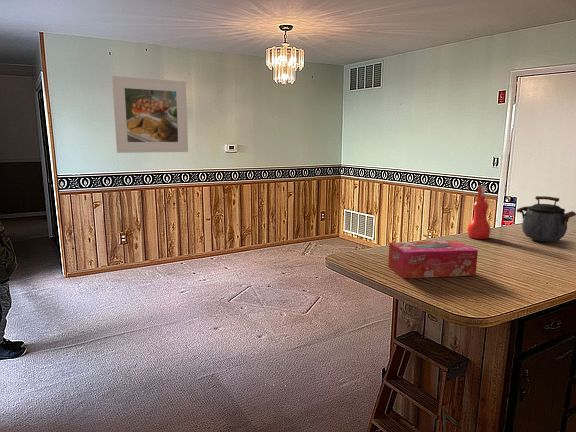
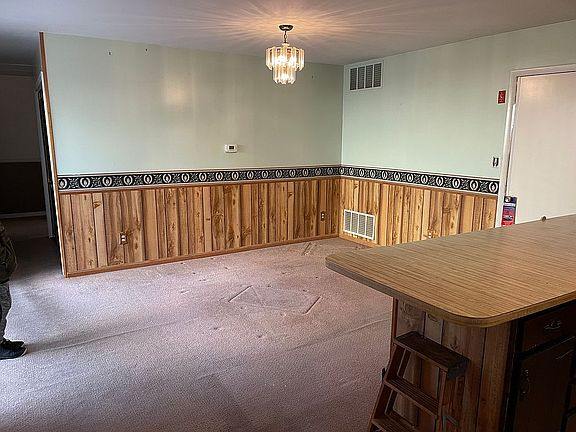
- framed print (152, 116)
- kettle (544, 218)
- spray bottle (479, 211)
- tissue box (431, 258)
